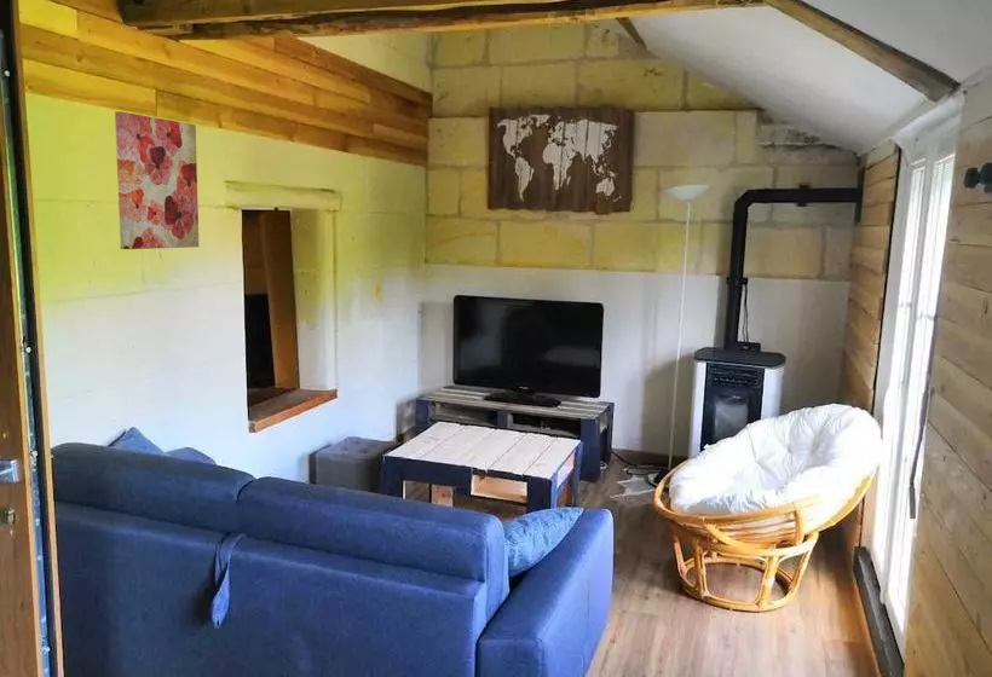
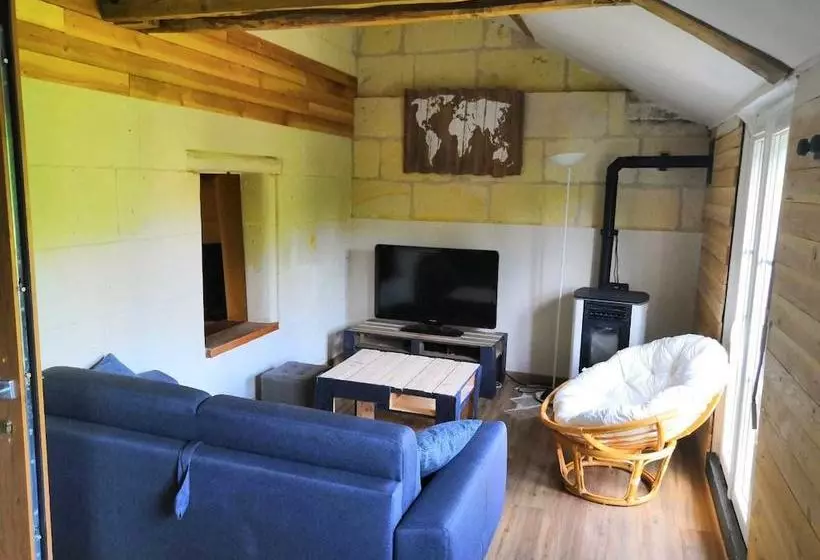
- wall art (160, 184)
